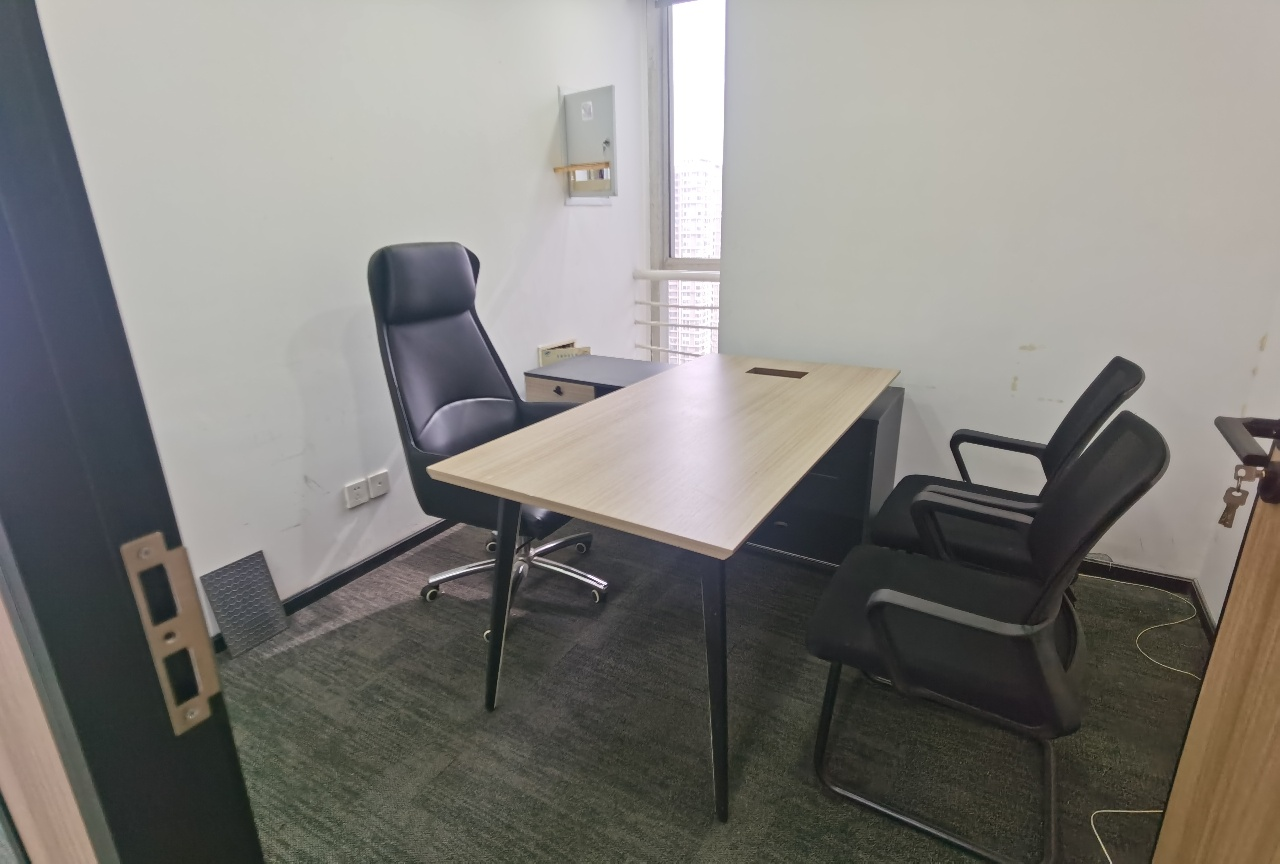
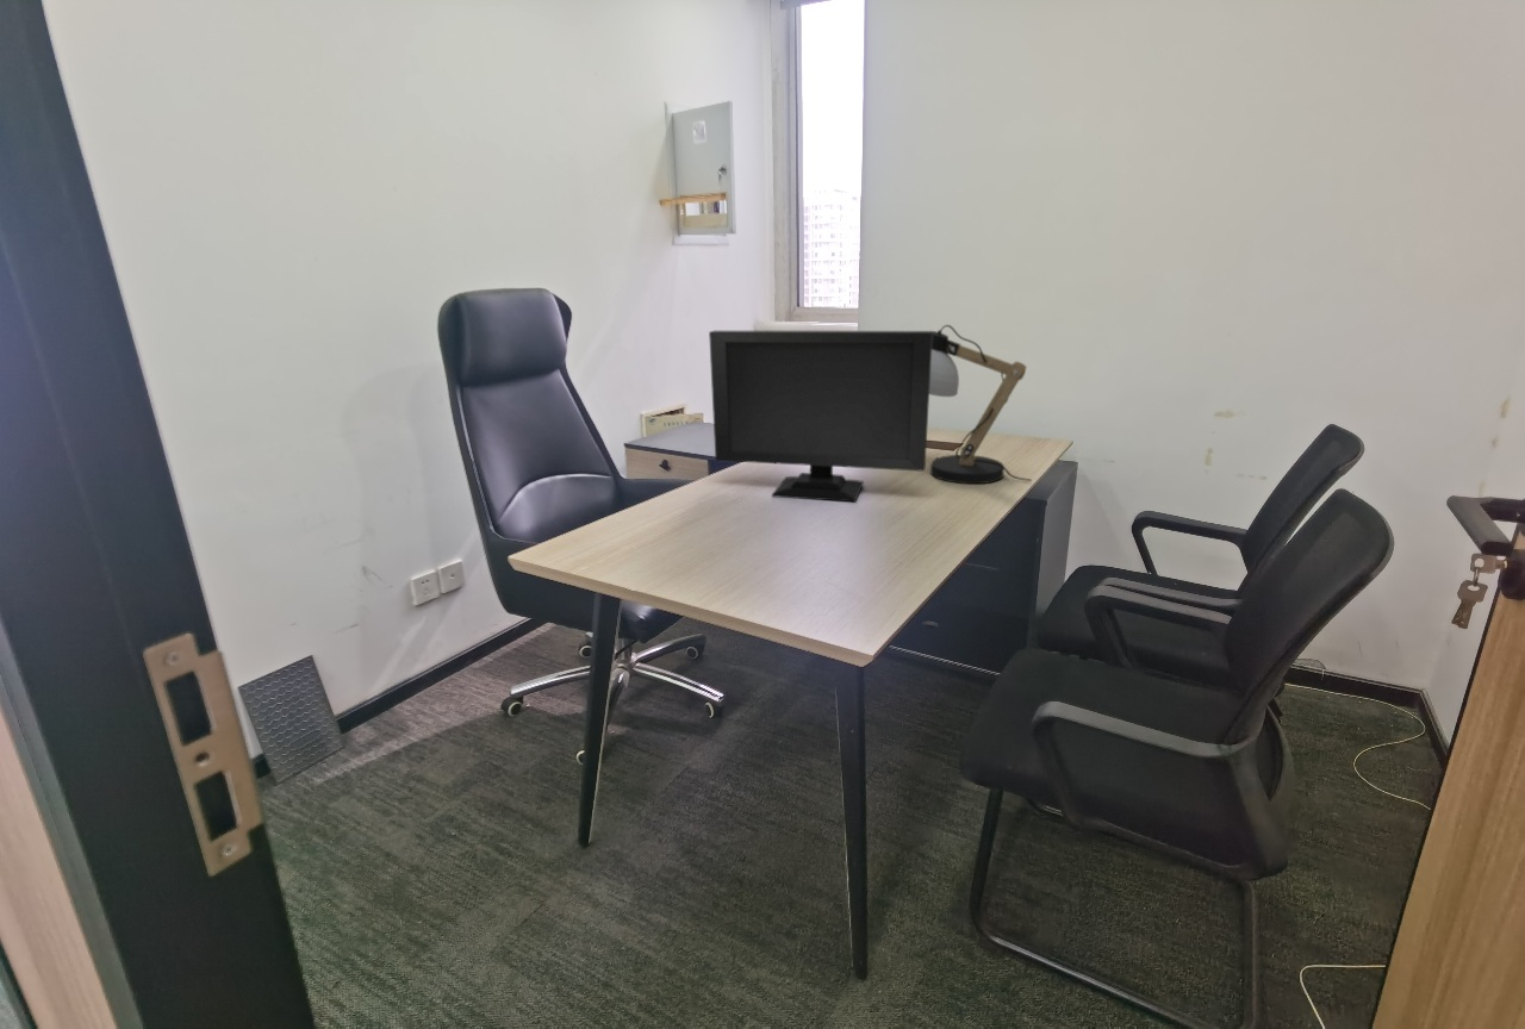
+ desk lamp (956, 394)
+ computer monitor (816, 413)
